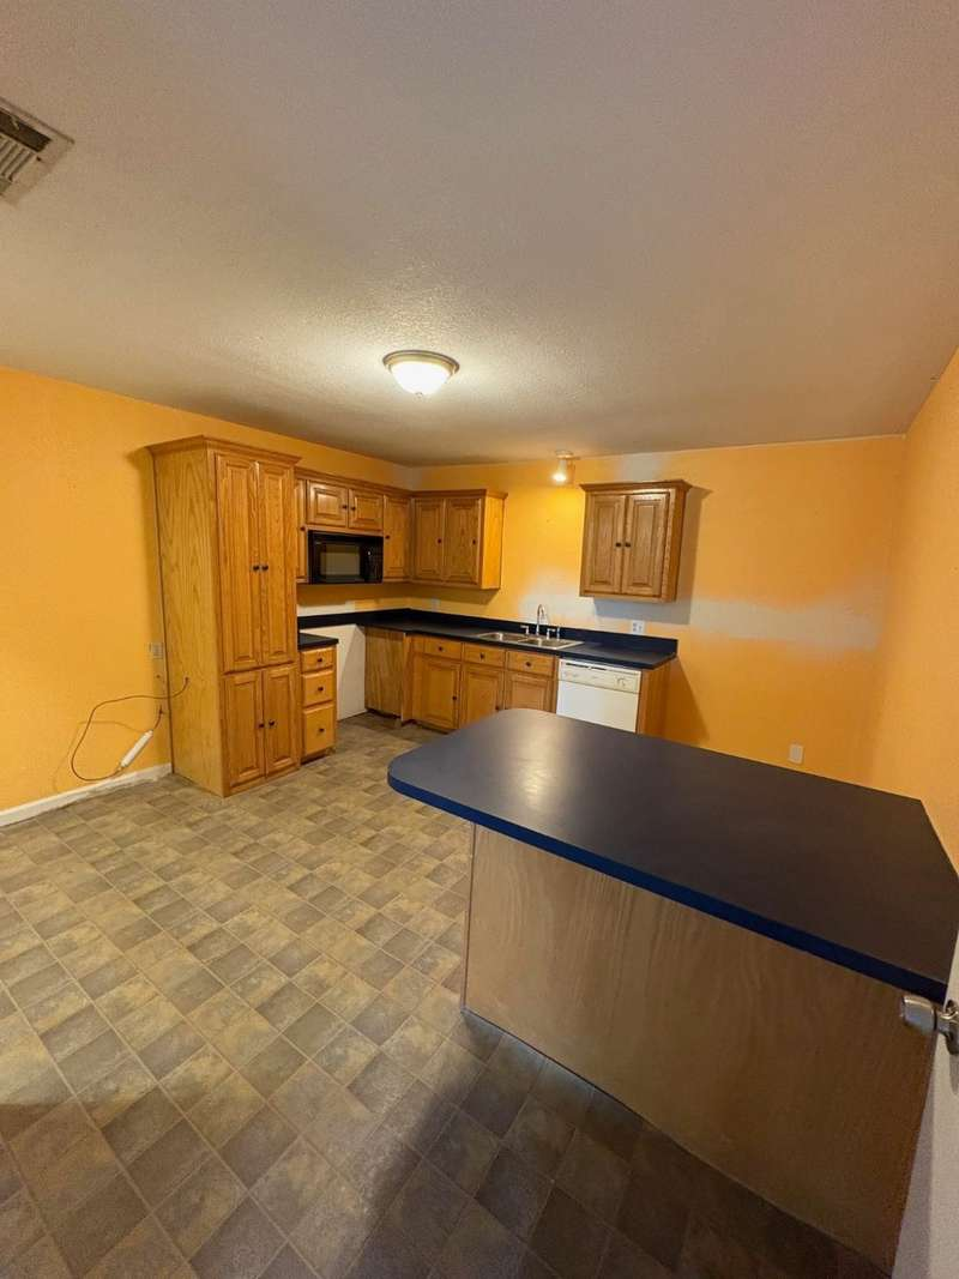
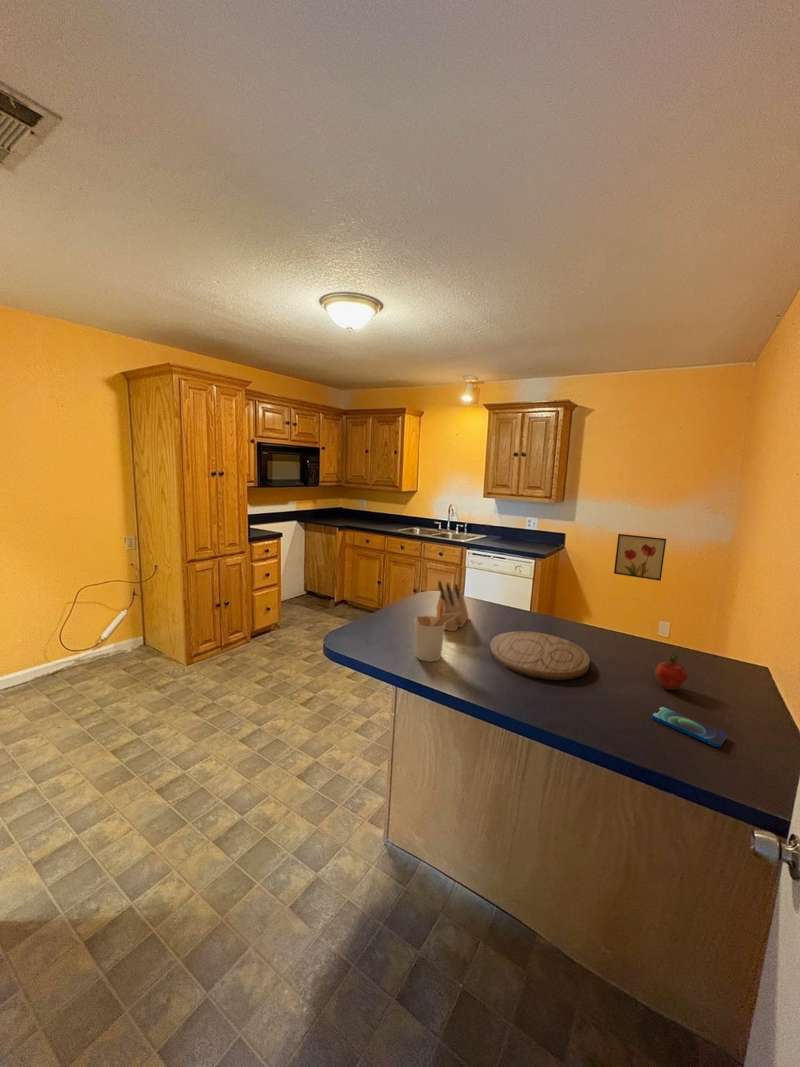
+ wall art (639, 556)
+ cutting board (537, 653)
+ smartphone (687, 725)
+ knife block (452, 600)
+ utensil holder (435, 632)
+ fruit (671, 671)
